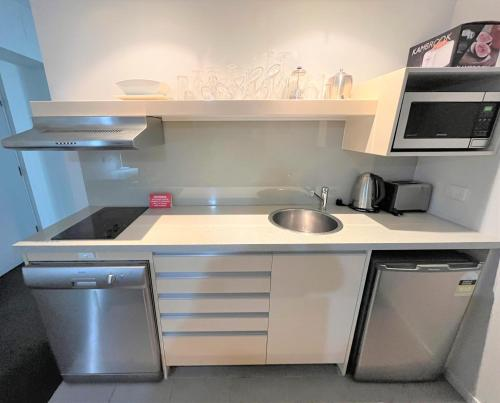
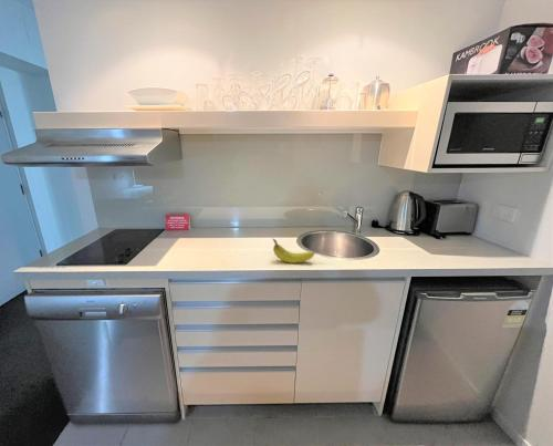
+ fruit (291, 252)
